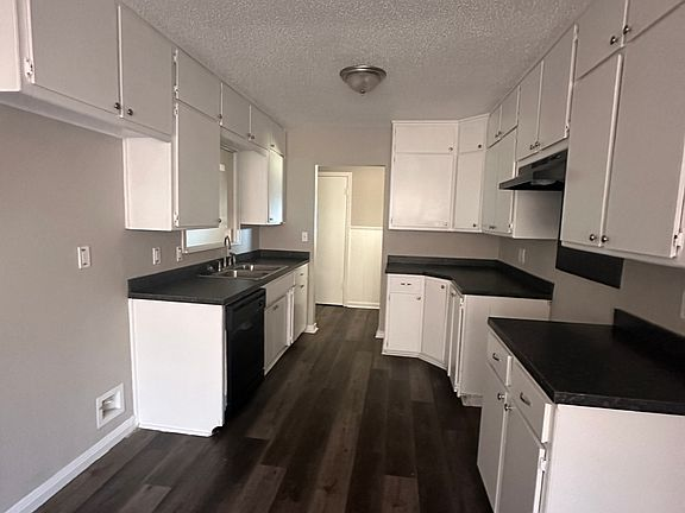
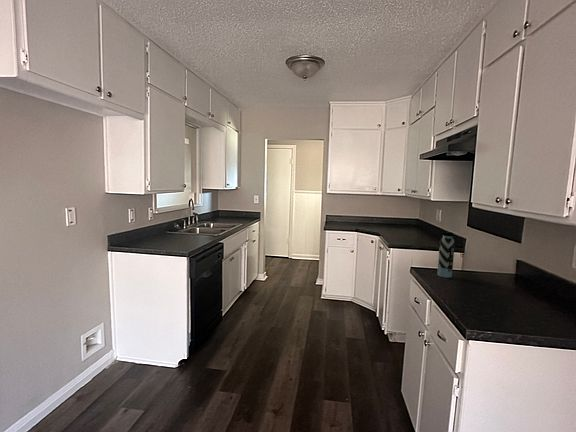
+ water bottle (446, 254)
